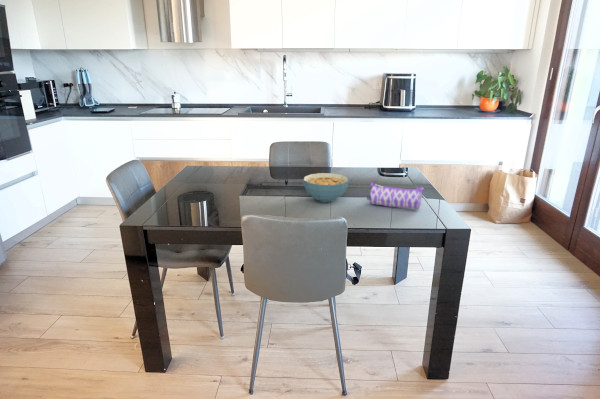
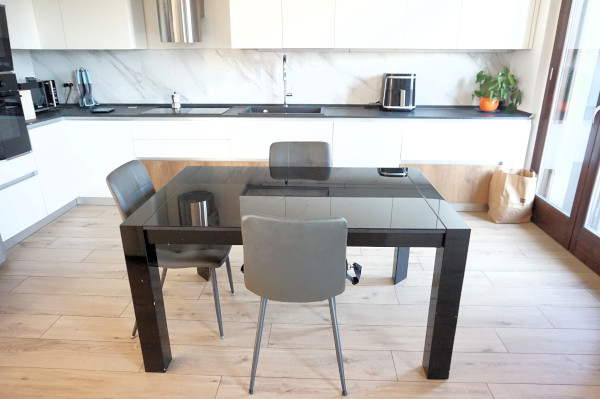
- cereal bowl (325, 189)
- pencil case (395, 195)
